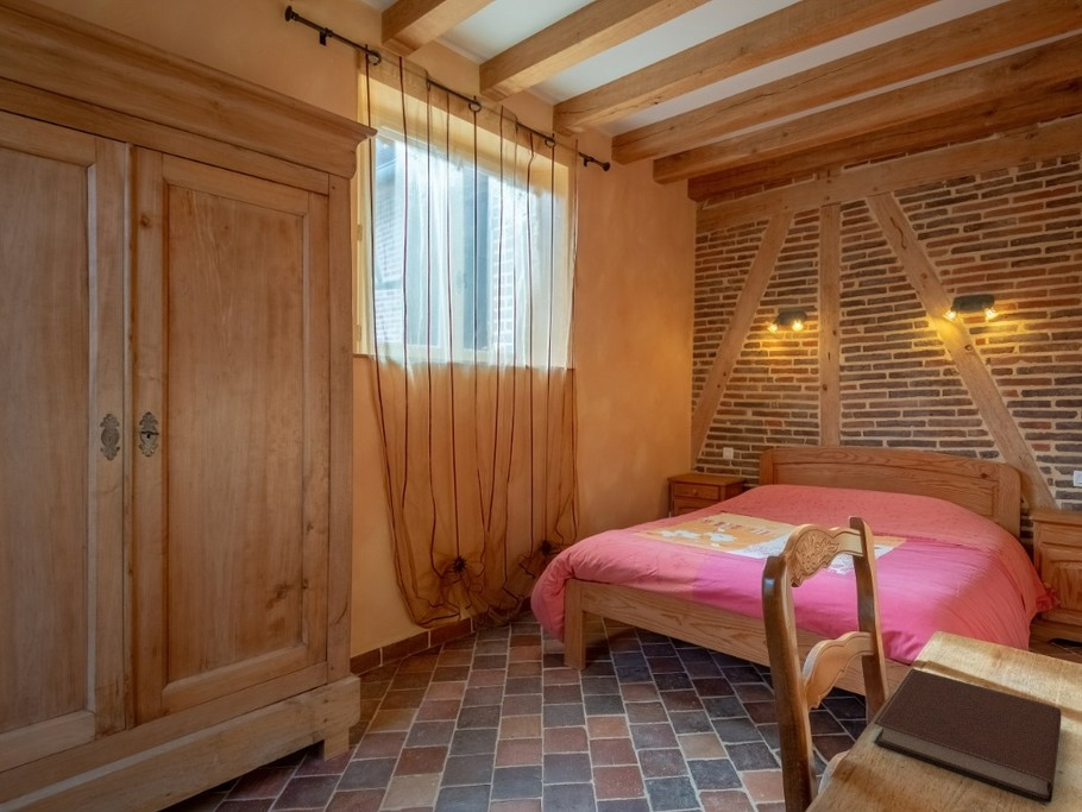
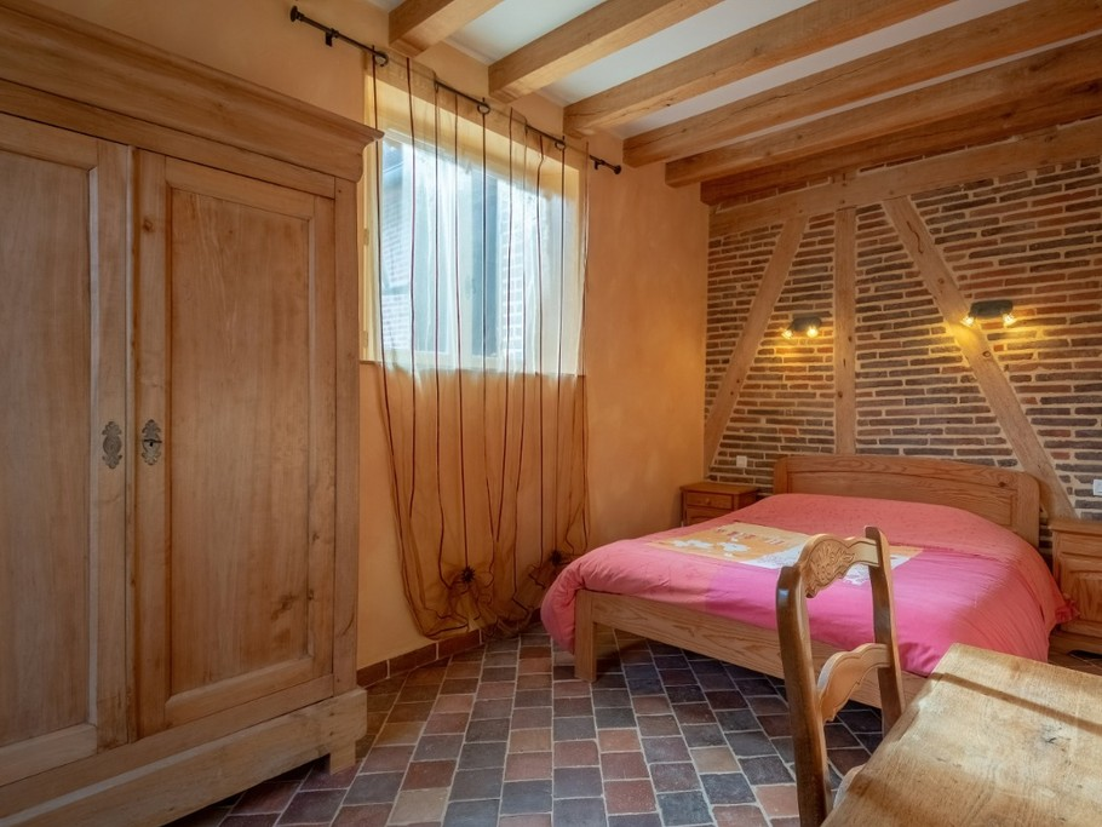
- notebook (969, 724)
